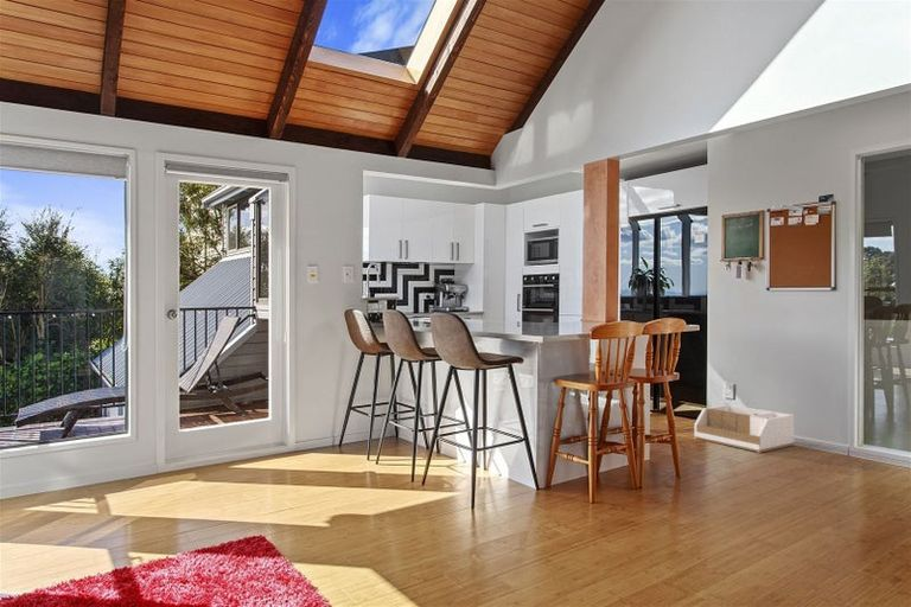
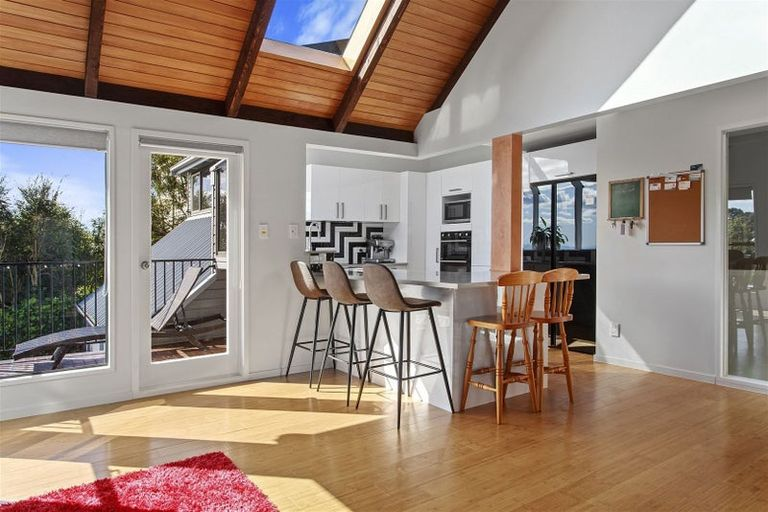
- storage bin (740, 426)
